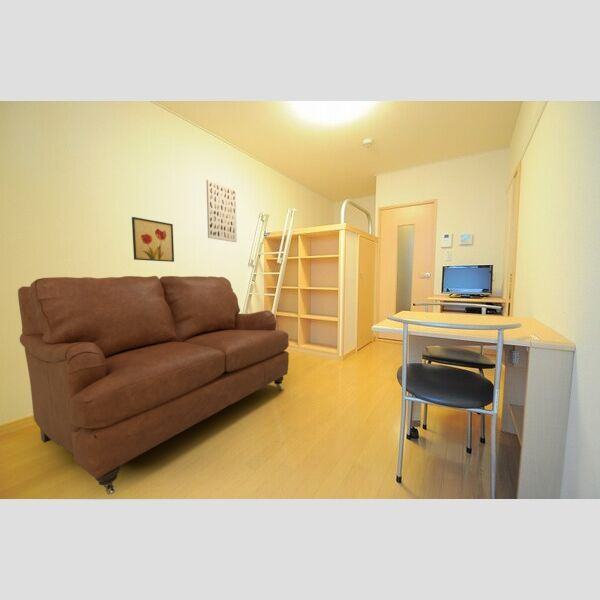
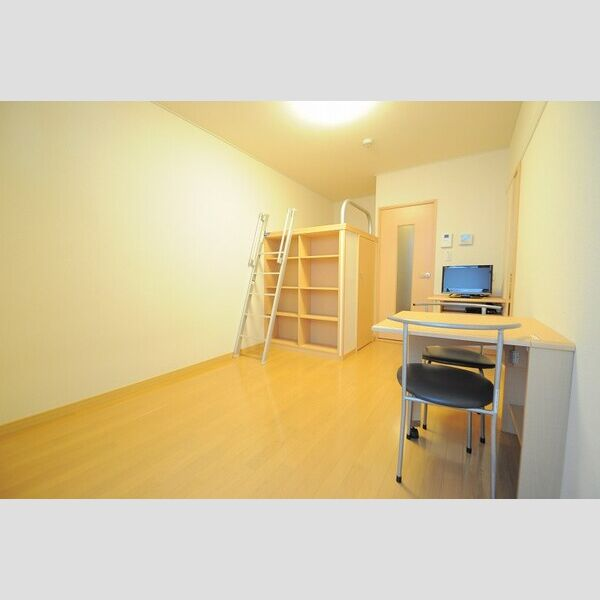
- sofa (177, 343)
- wall art (153, 240)
- wall art (222, 212)
